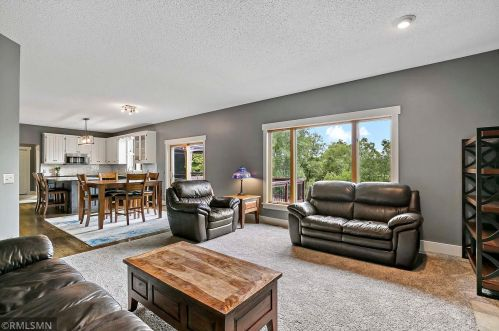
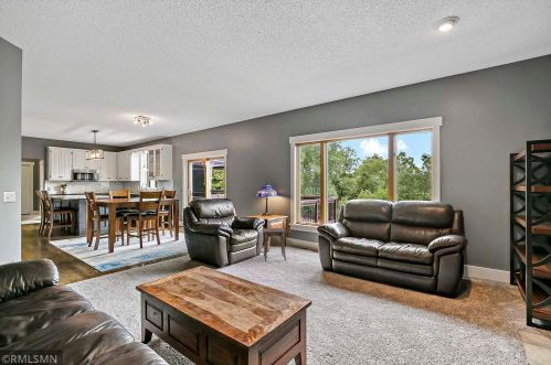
+ stool (267, 243)
